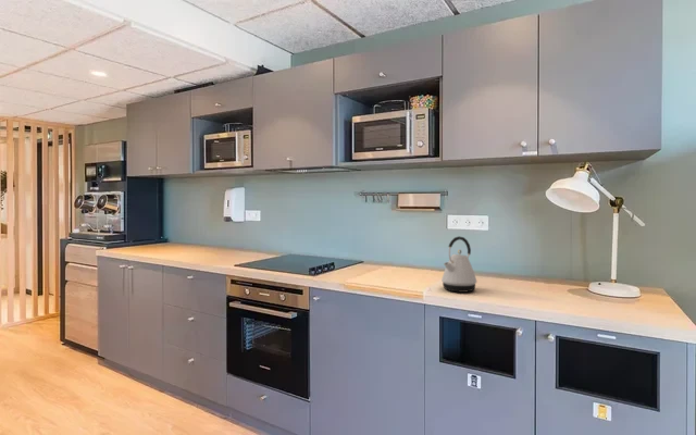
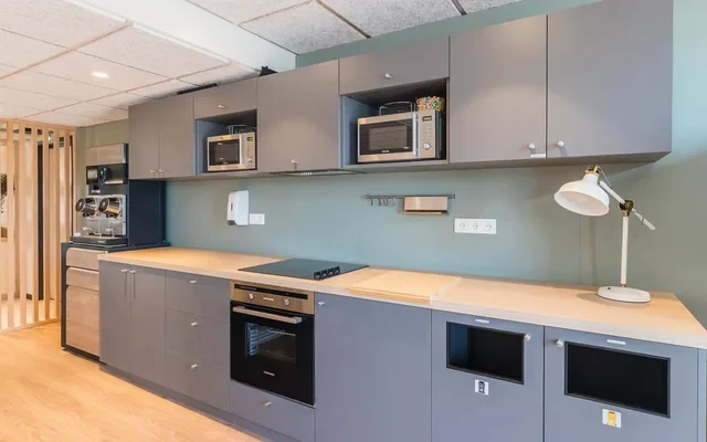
- kettle (458, 263)
